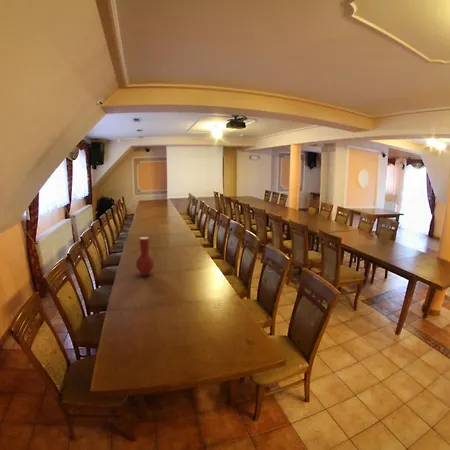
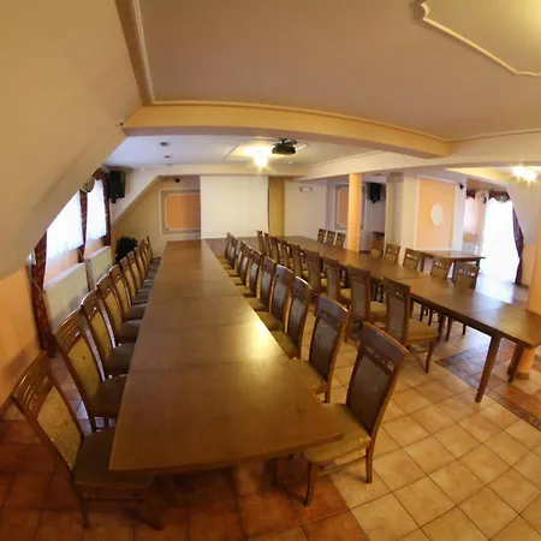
- vase (144, 256)
